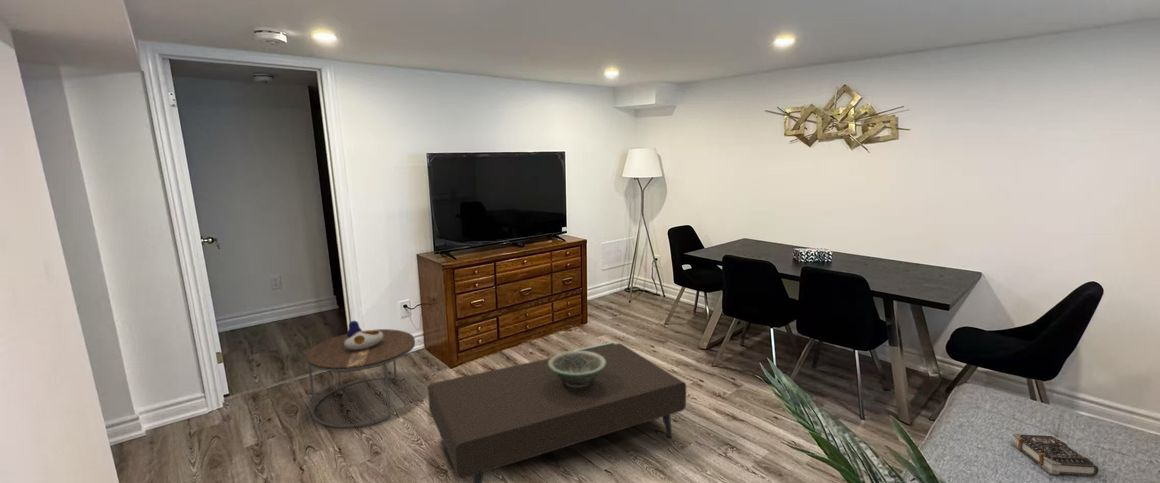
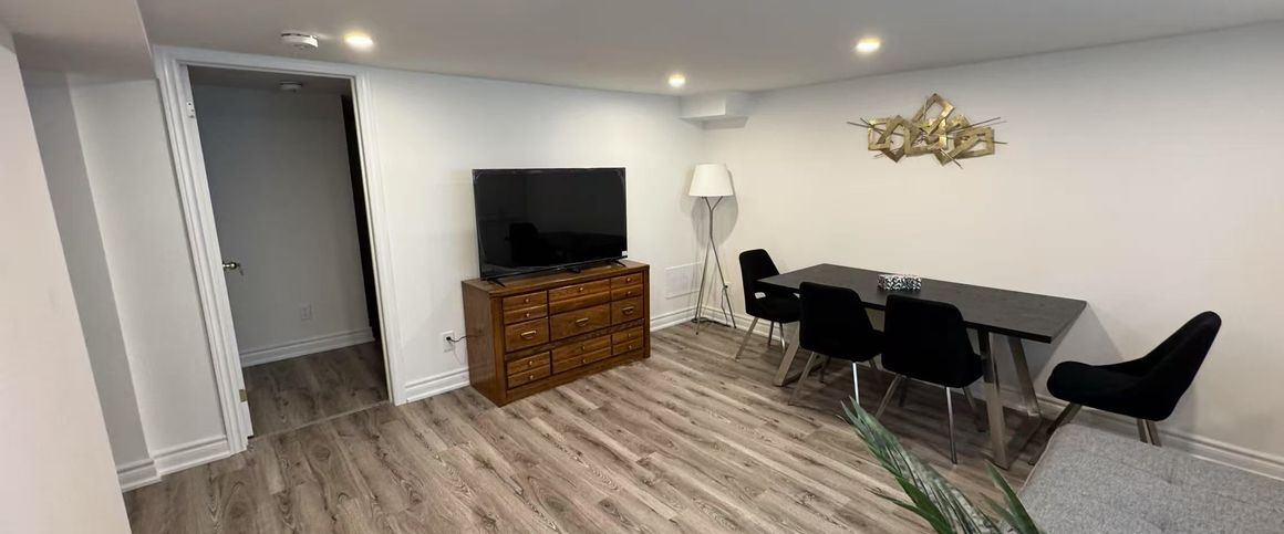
- coffee table (552, 405)
- side table (364, 363)
- decorative bowl (577, 371)
- book (1053, 452)
